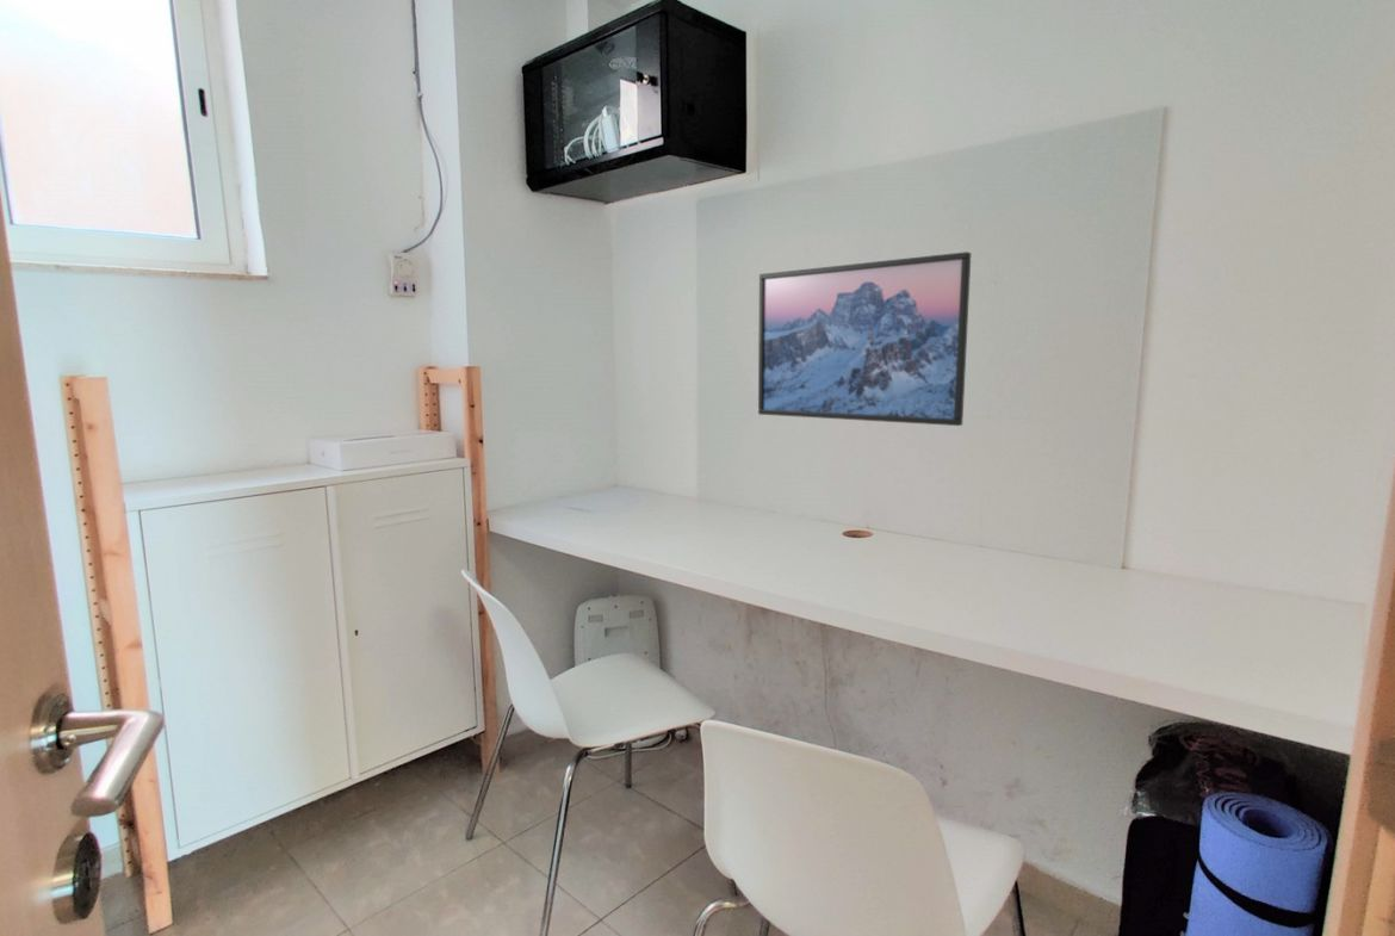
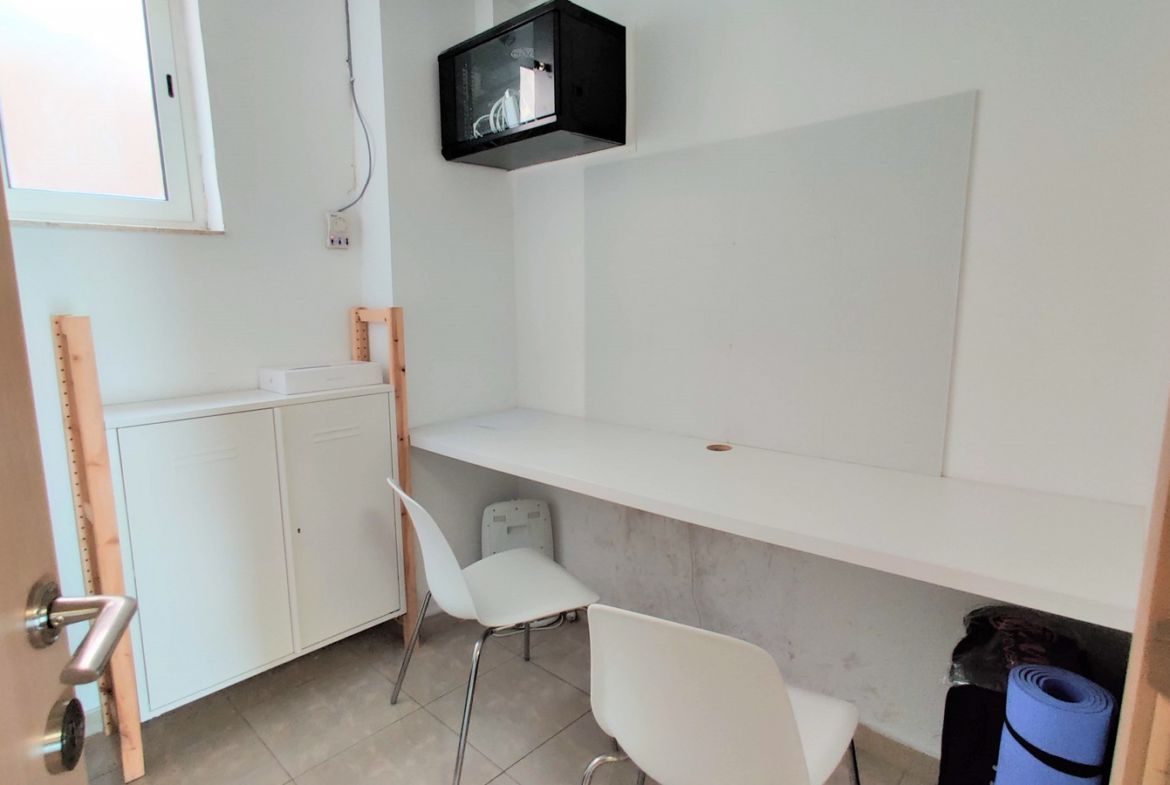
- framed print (851, 342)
